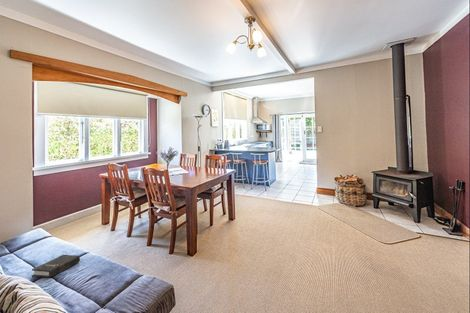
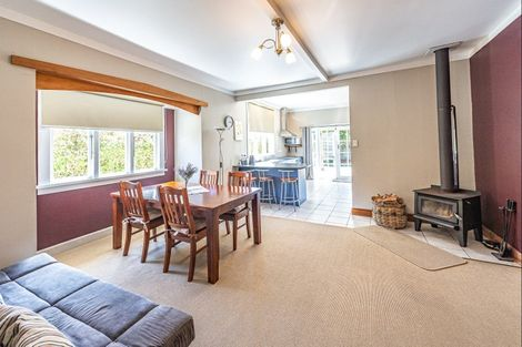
- hardback book (57, 265)
